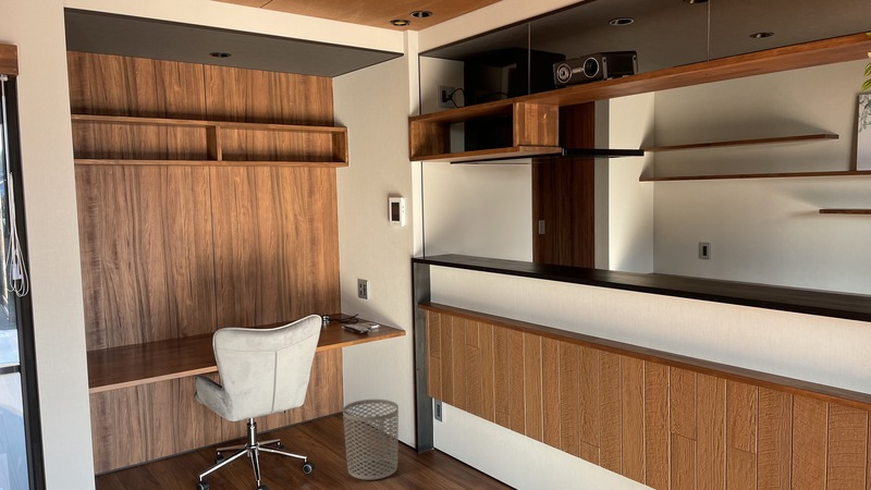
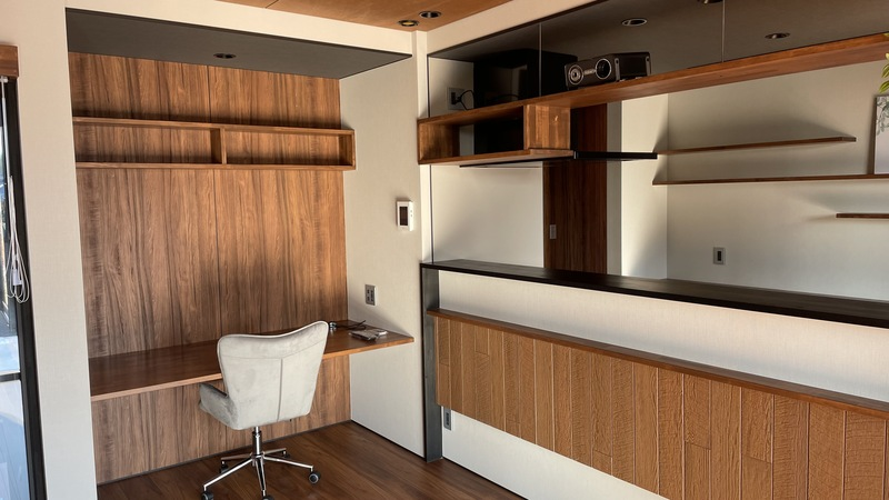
- waste bin (371, 439)
